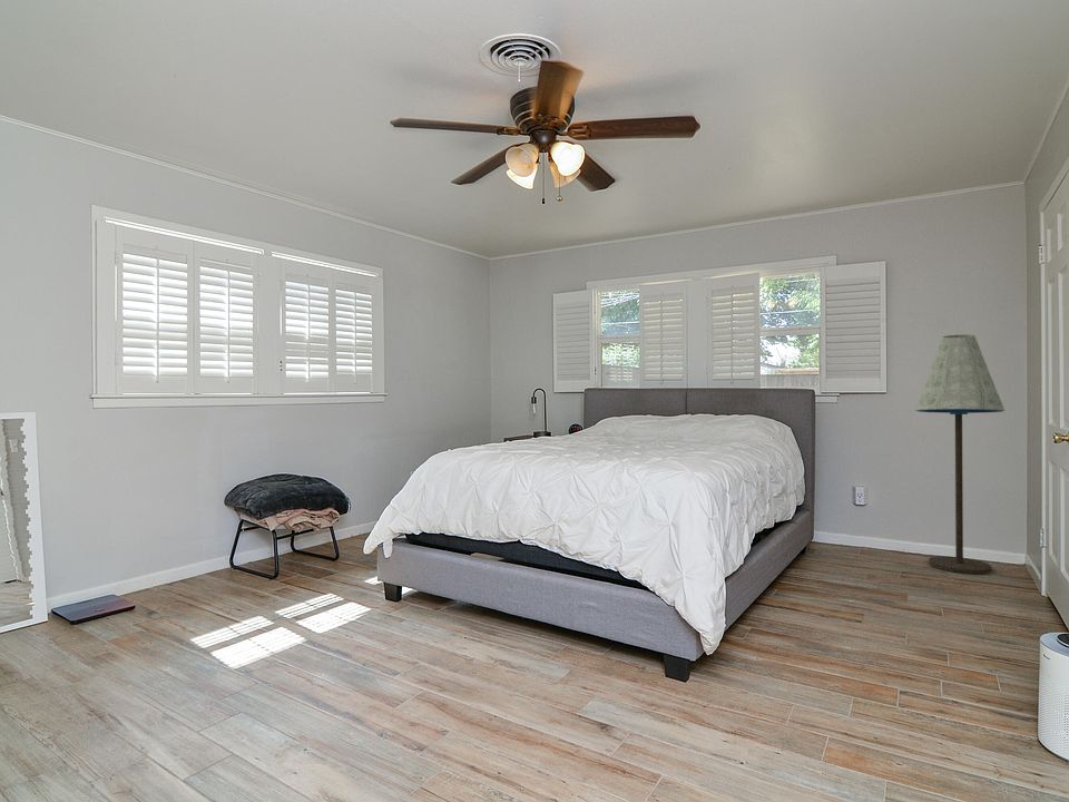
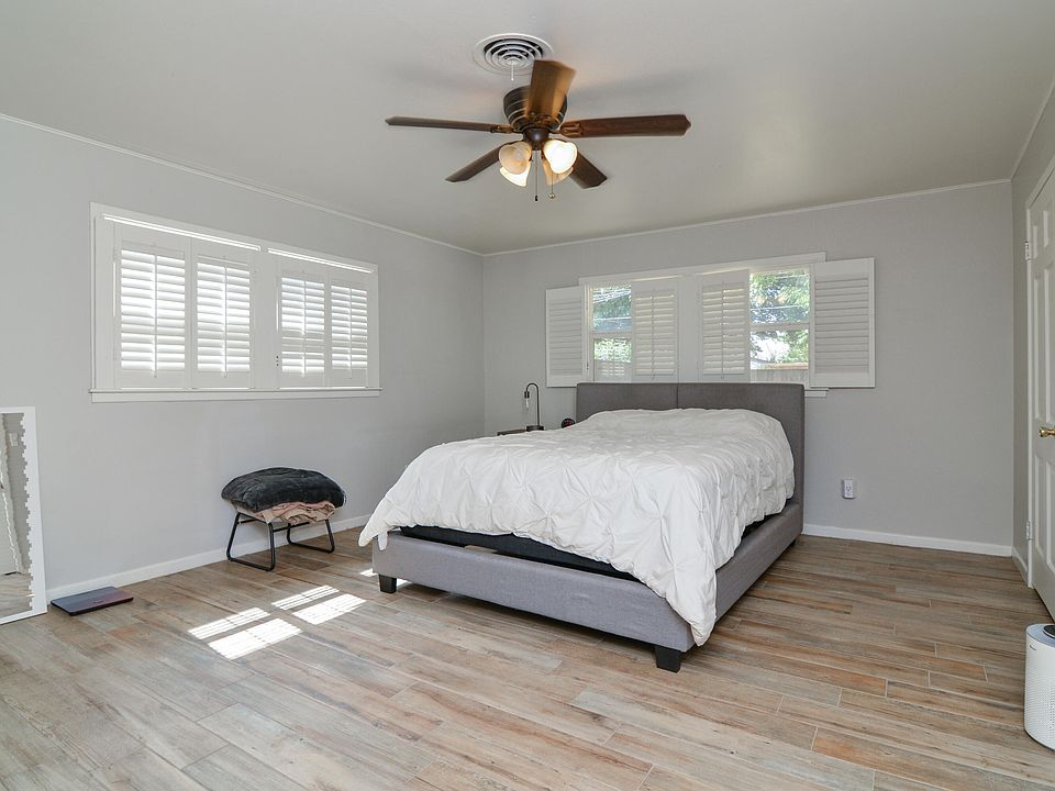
- floor lamp (959, 450)
